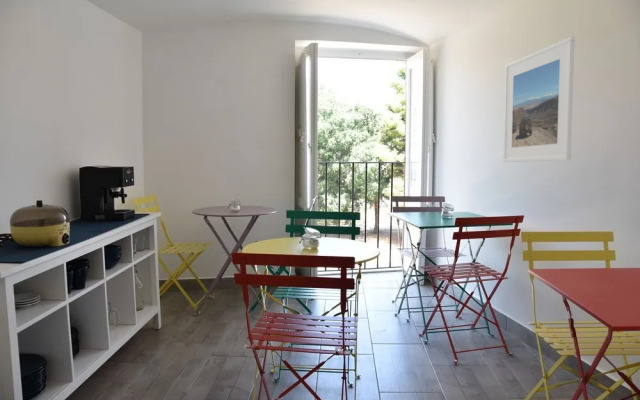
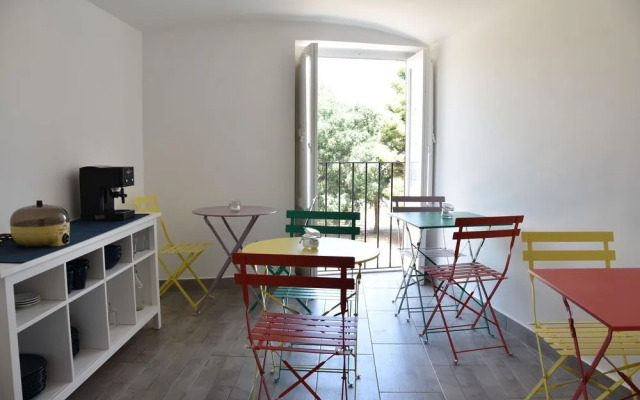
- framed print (534, 107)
